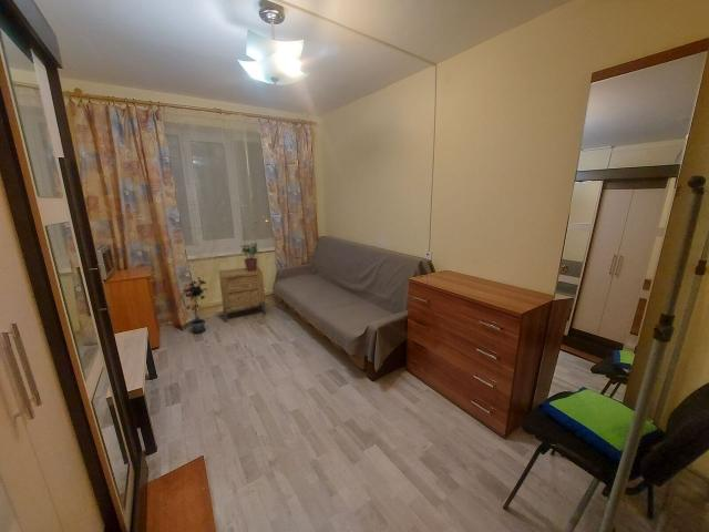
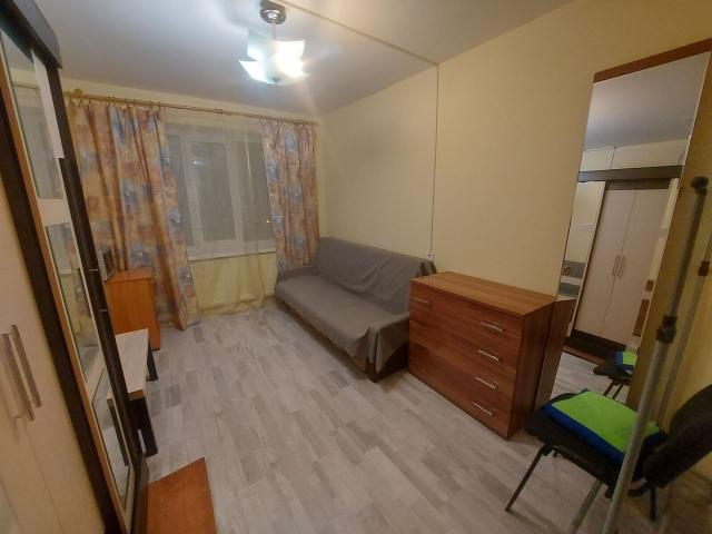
- potted plant (196, 305)
- nightstand (242, 293)
- potted plant (249, 256)
